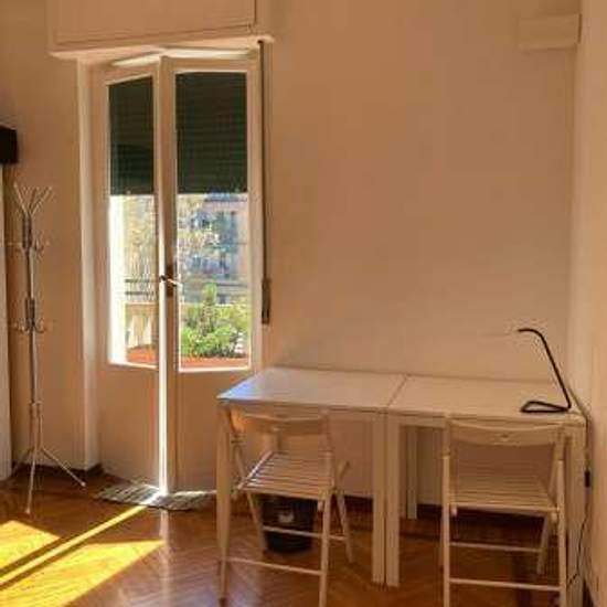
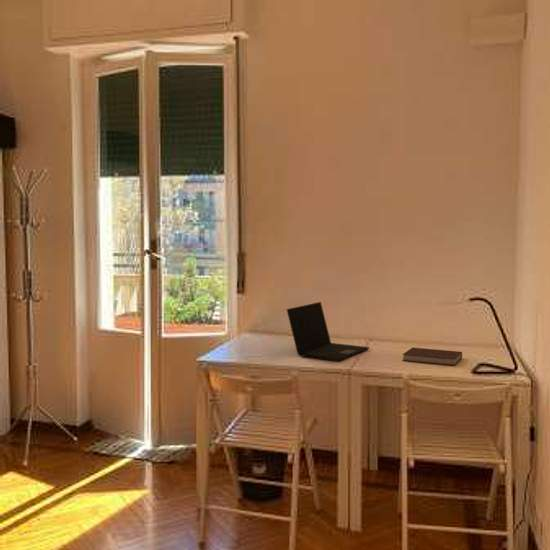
+ laptop (327, 329)
+ notebook (432, 356)
